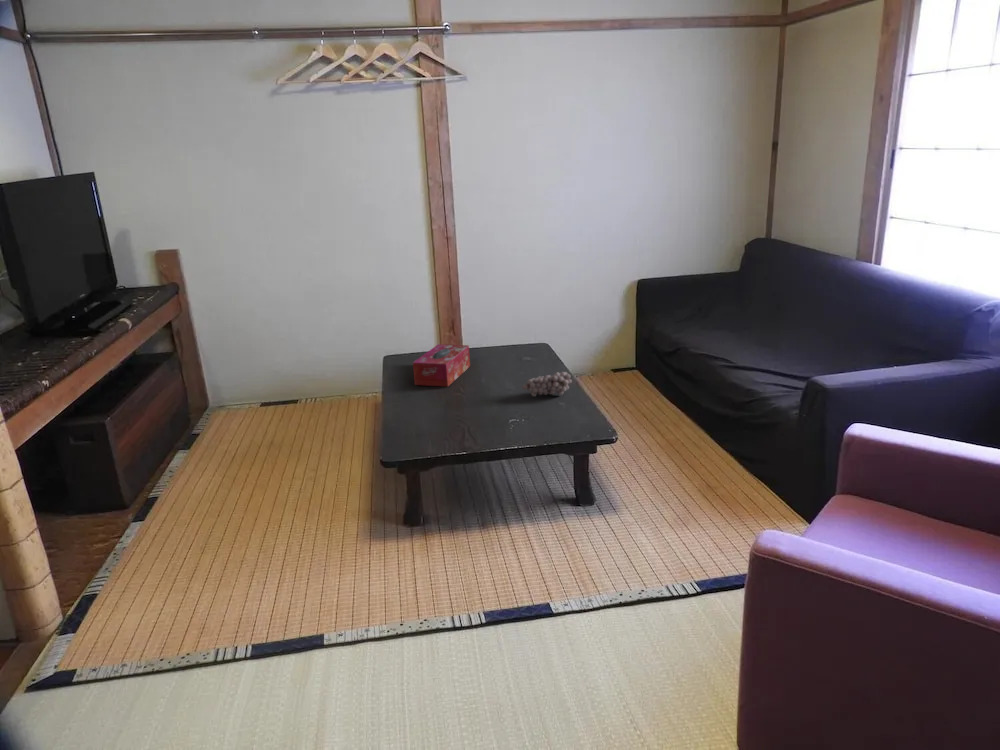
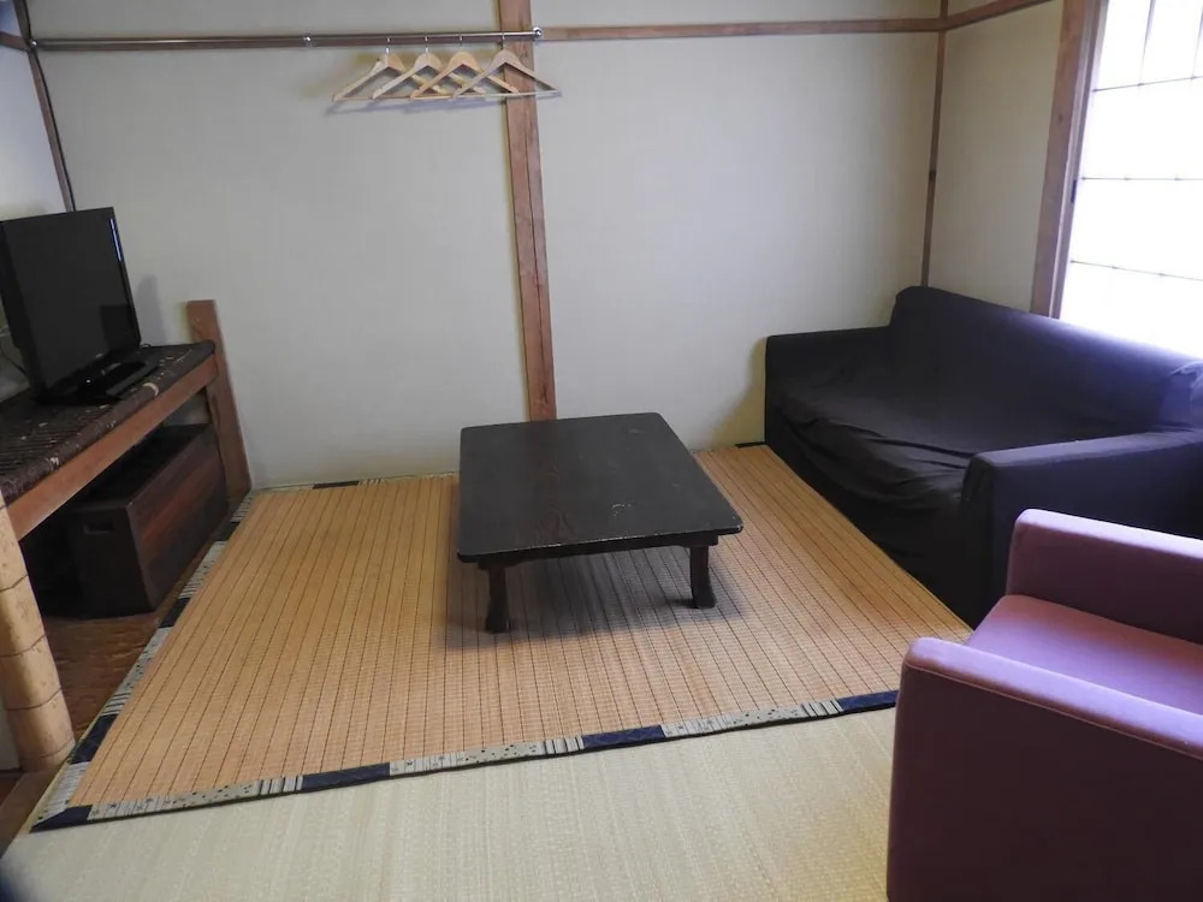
- fruit (547, 383)
- tissue box (442, 364)
